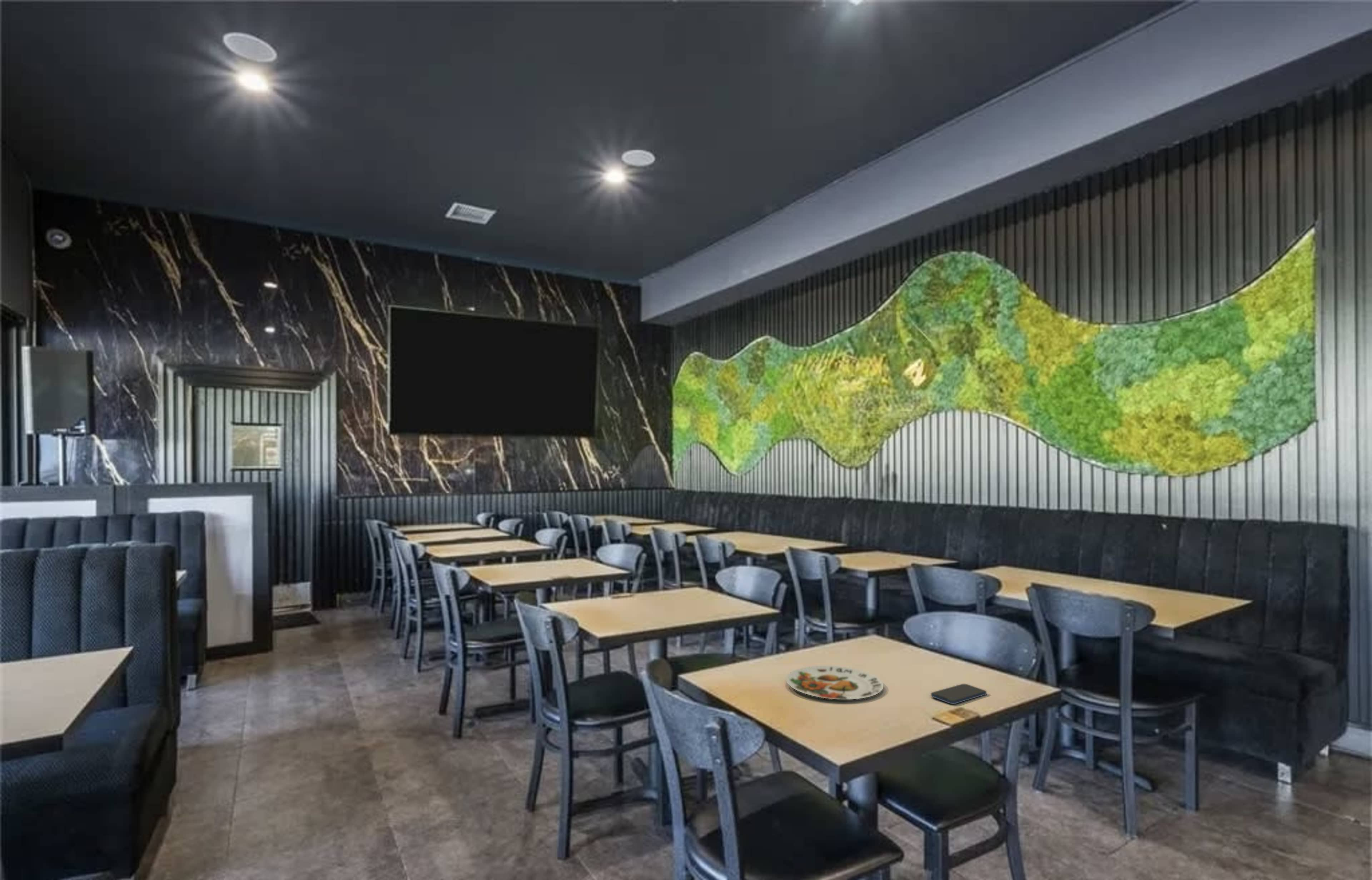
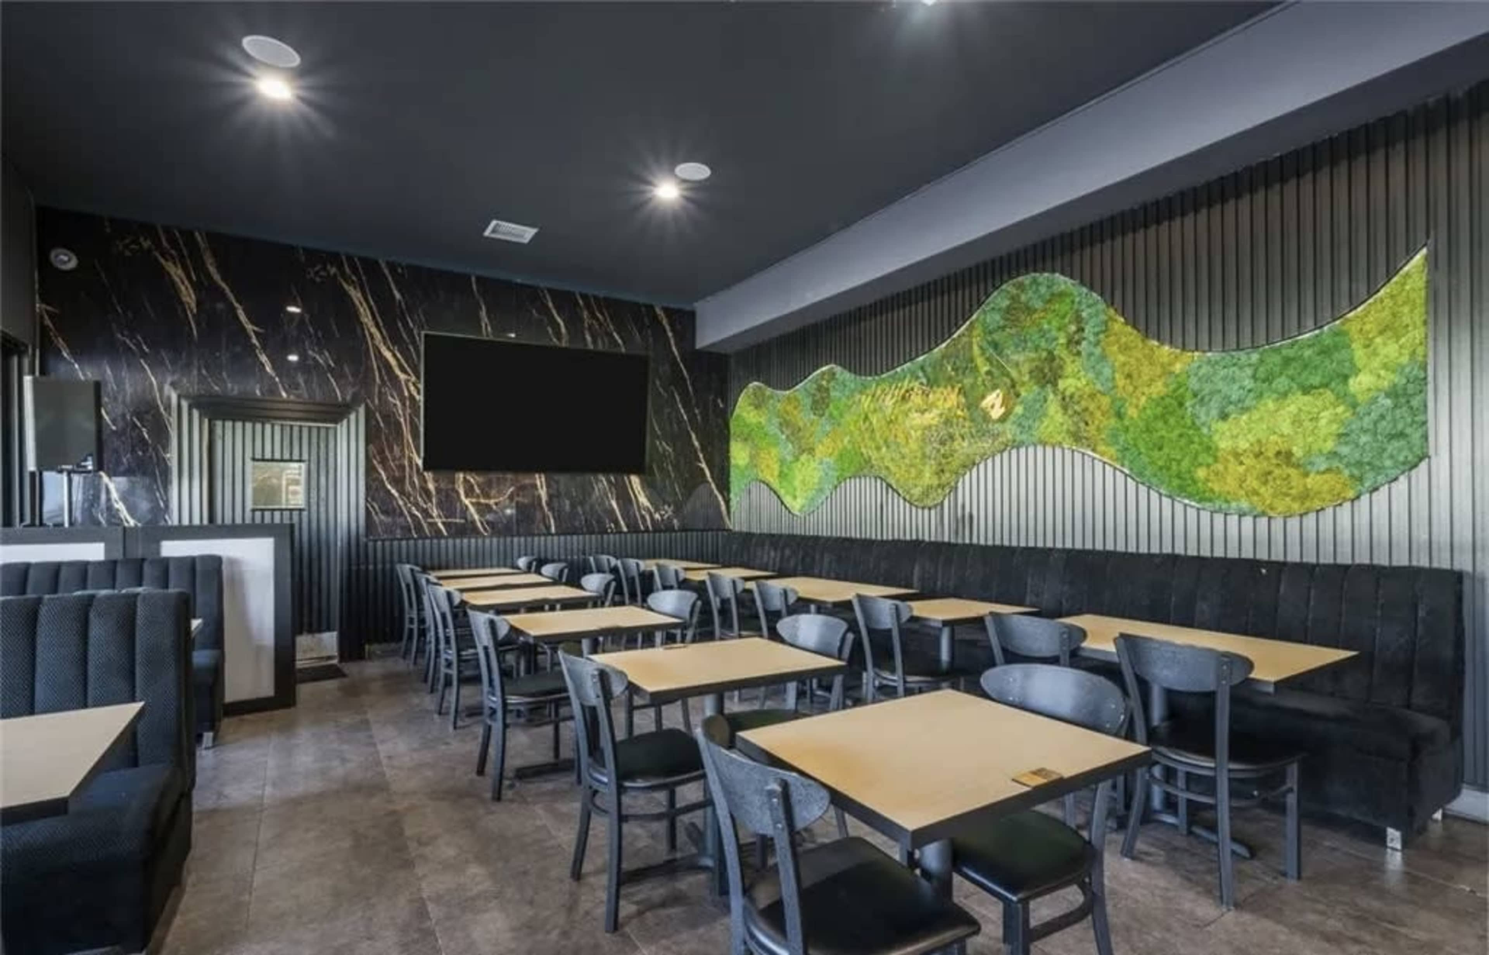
- smartphone (959, 693)
- plate (834, 683)
